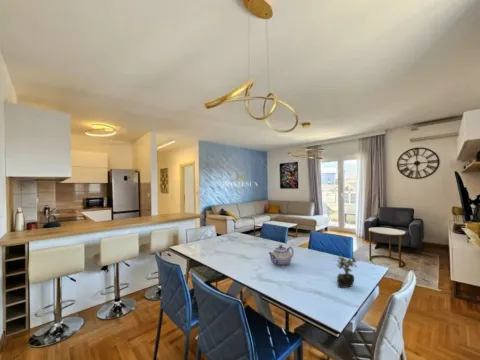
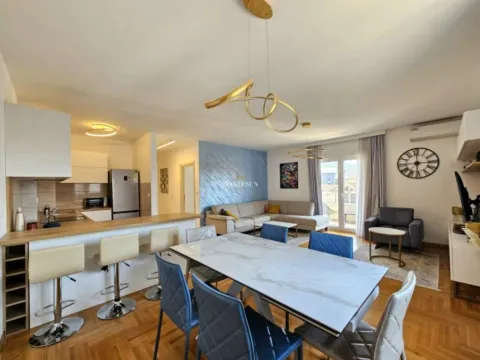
- teapot (281, 254)
- succulent plant (345, 271)
